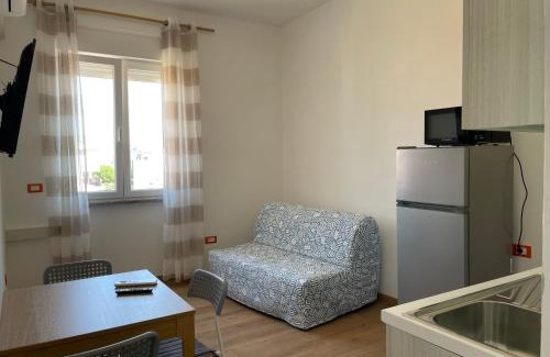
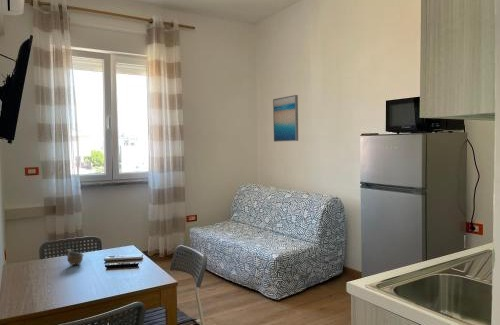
+ cup (75, 256)
+ wall art (285, 119)
